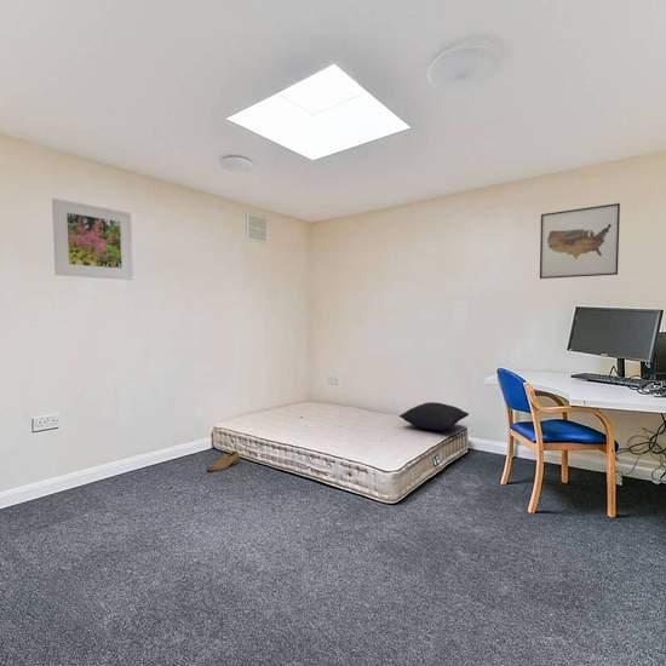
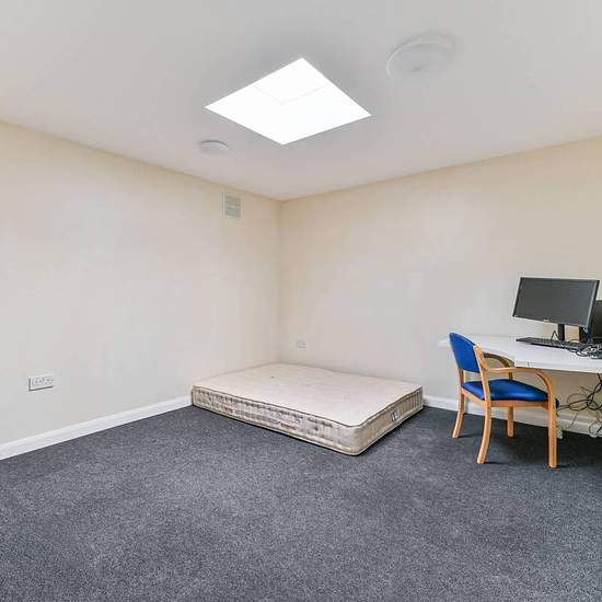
- wall art (578, 242)
- pillow (434, 415)
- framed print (94, 241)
- shoe (223, 460)
